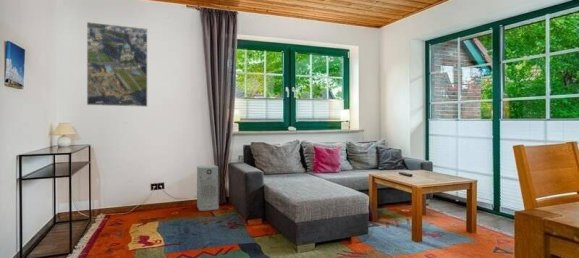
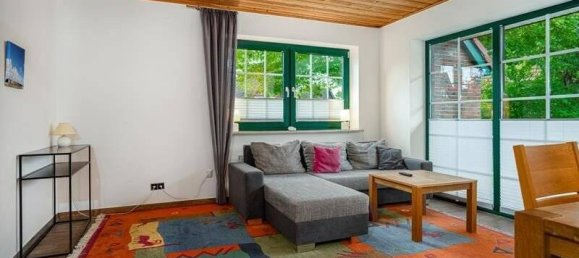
- air purifier (207, 187)
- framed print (118, 65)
